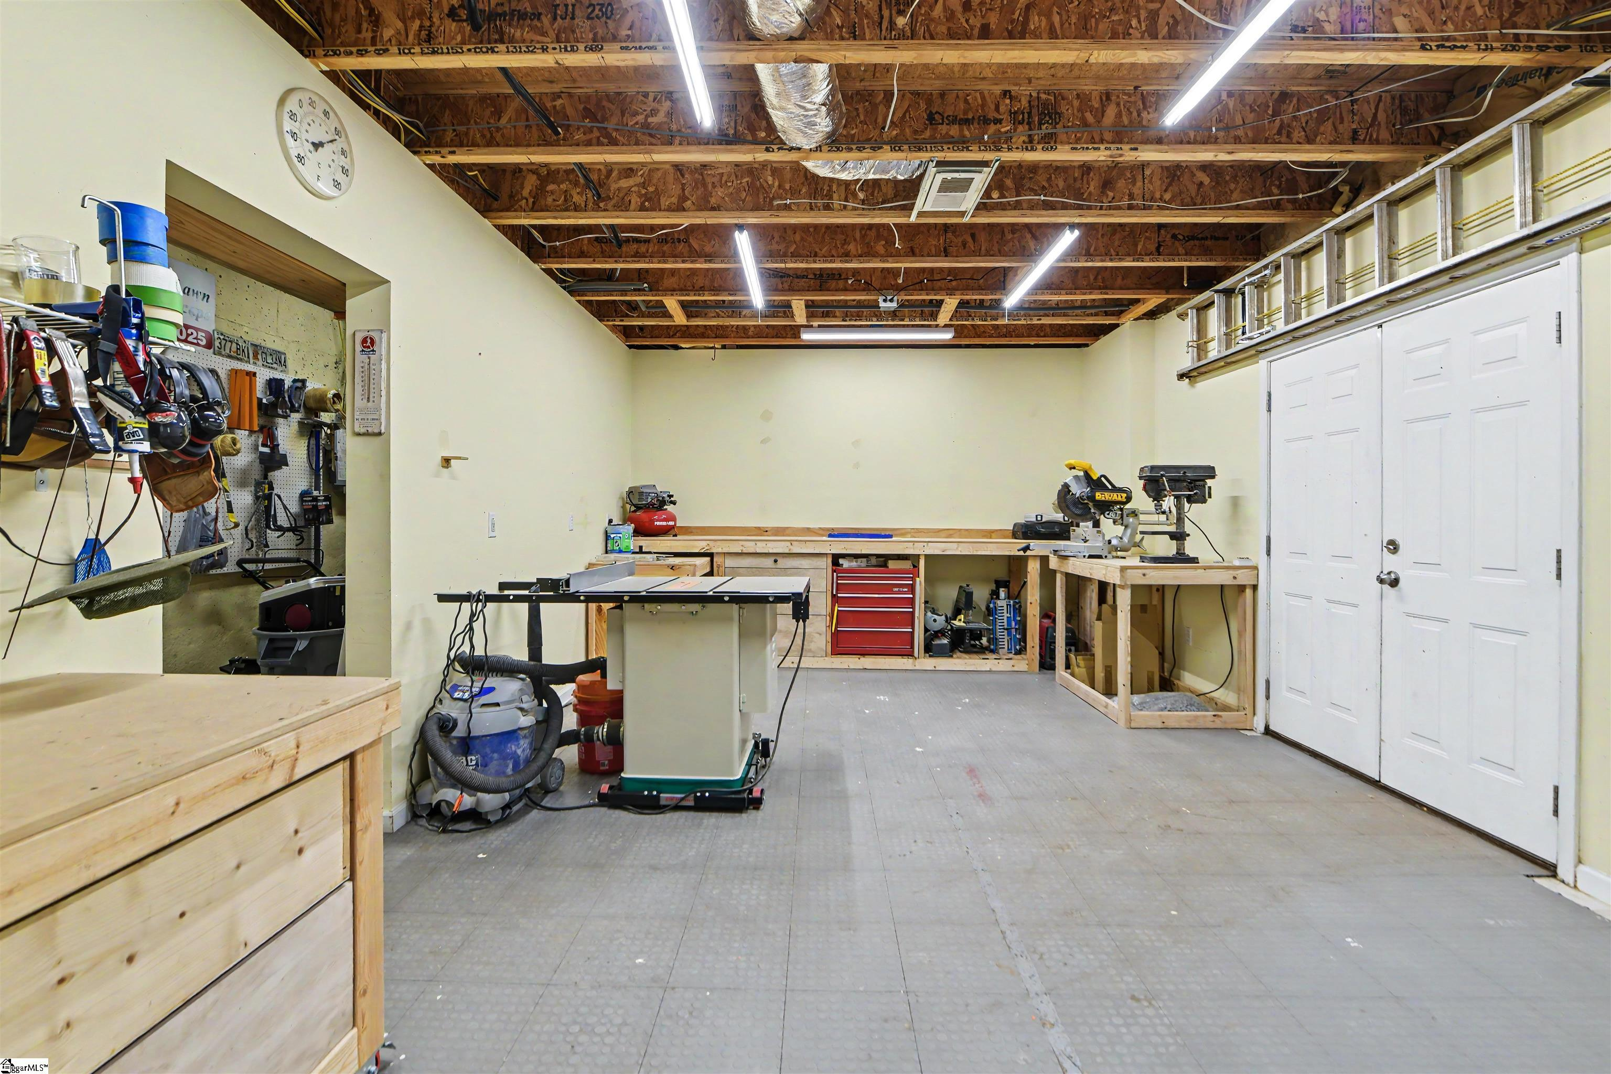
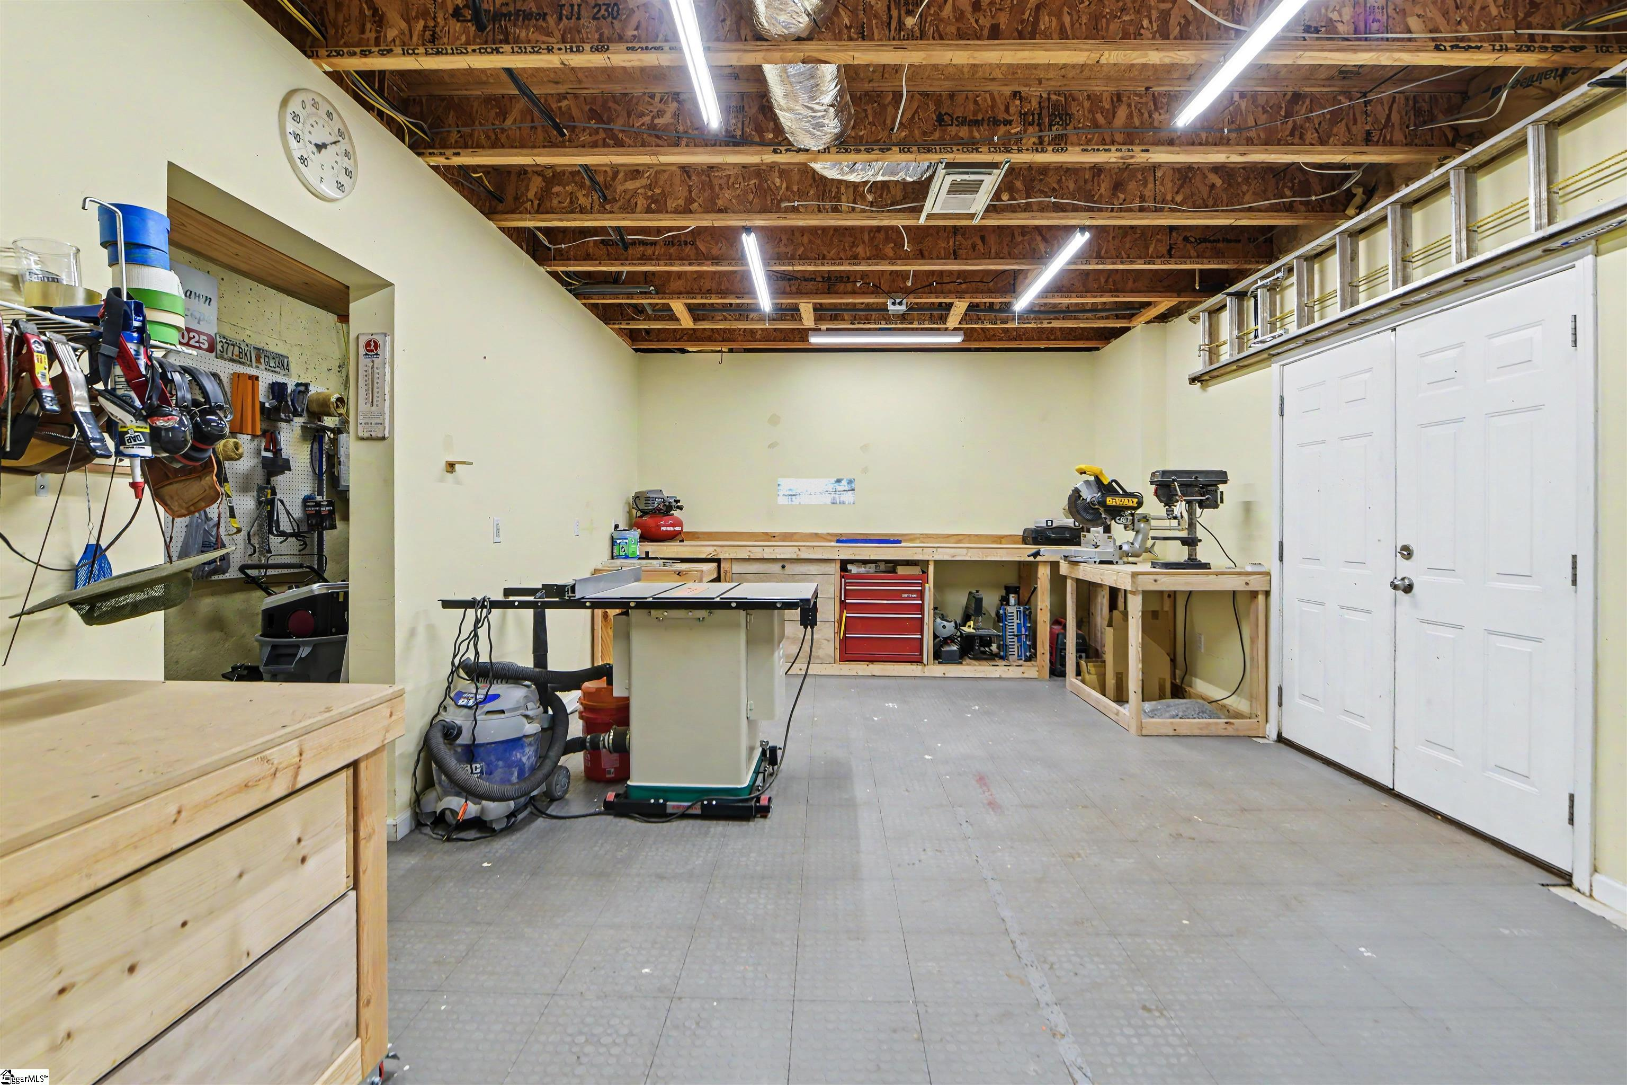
+ wall art (816, 492)
